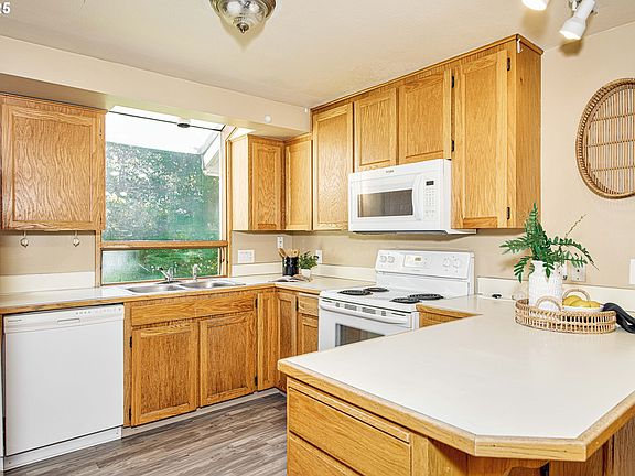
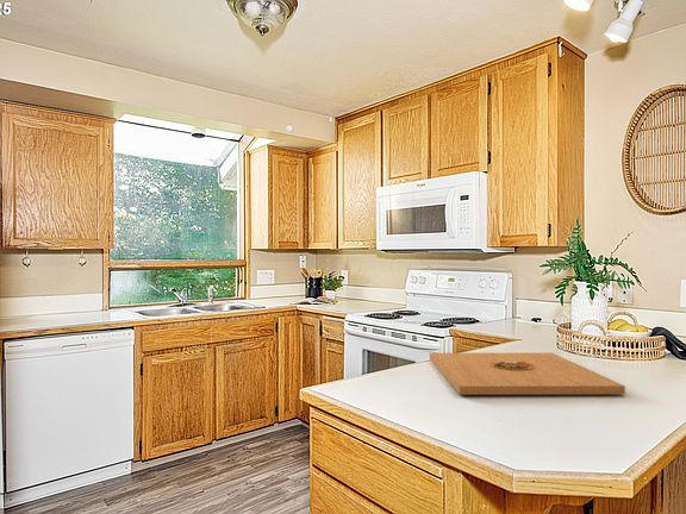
+ platter (512, 368)
